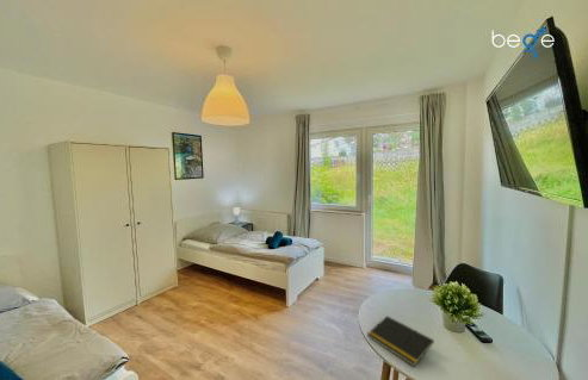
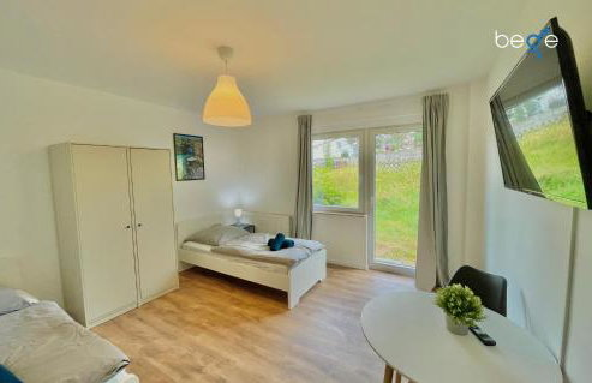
- notepad (398, 337)
